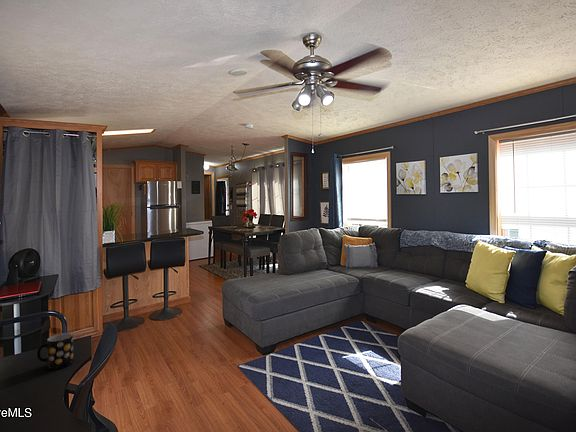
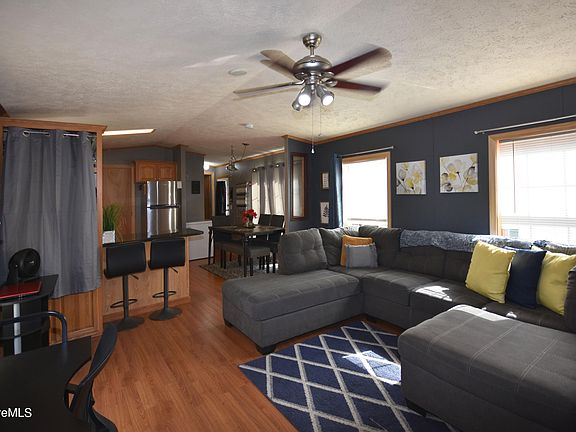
- mug (56, 352)
